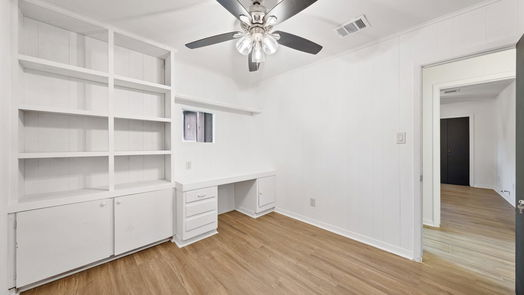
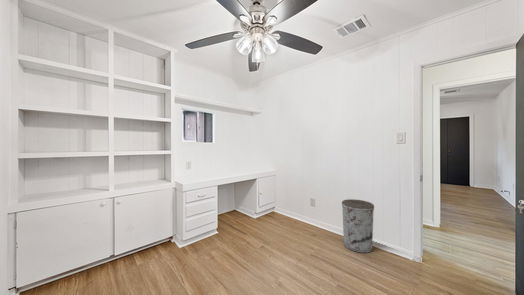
+ trash can (357, 223)
